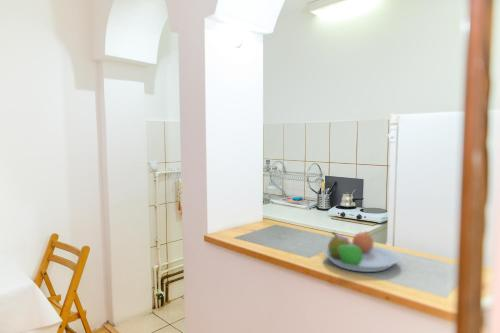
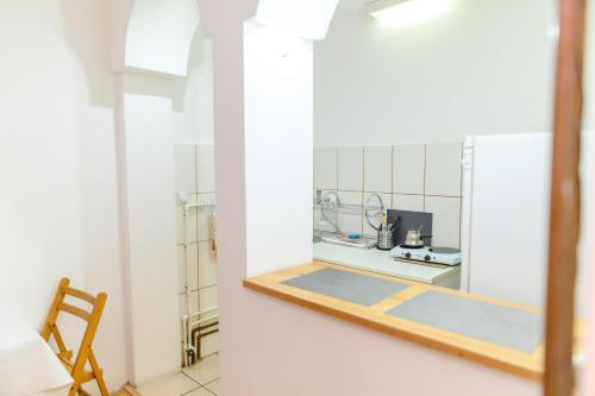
- fruit bowl (357, 248)
